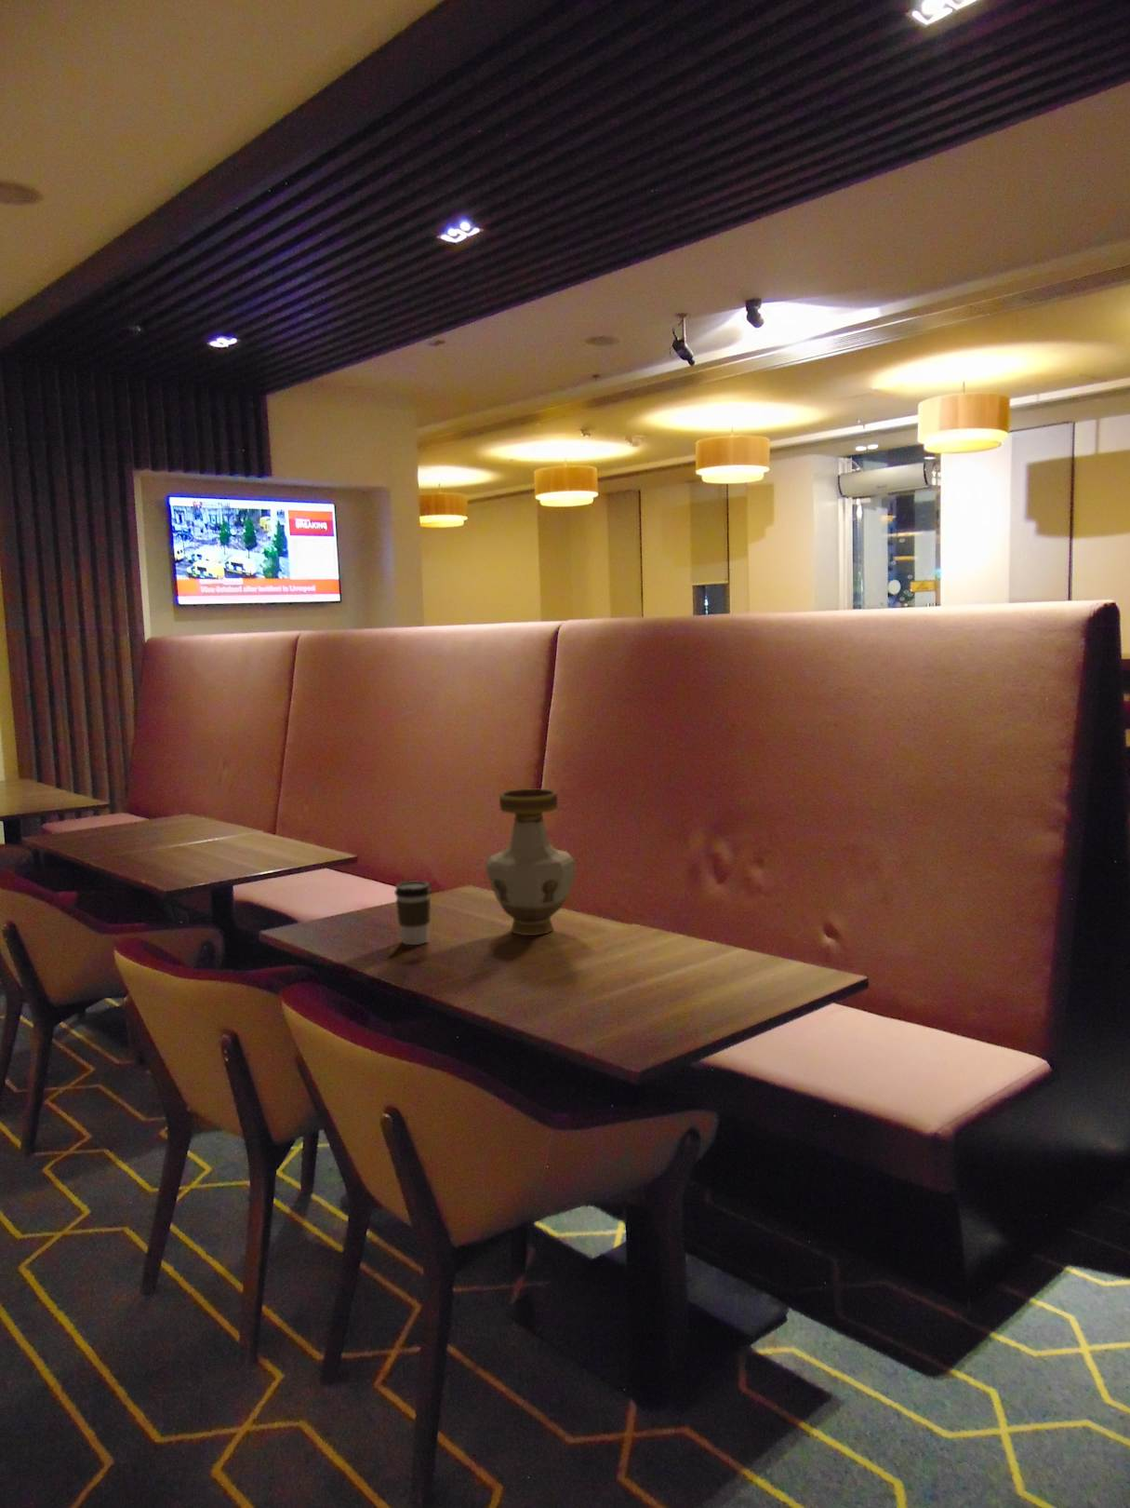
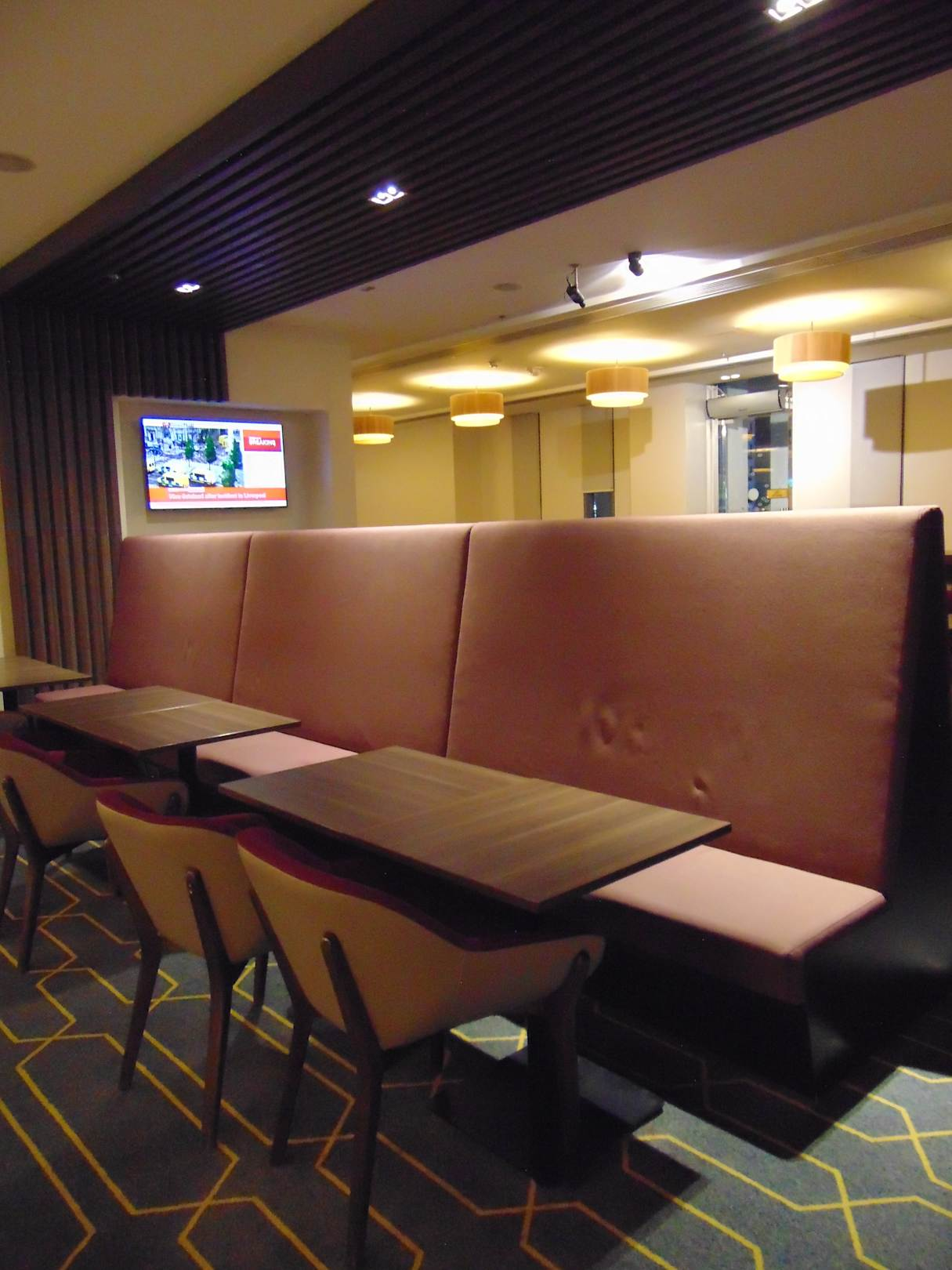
- coffee cup (414, 912)
- vase (531, 861)
